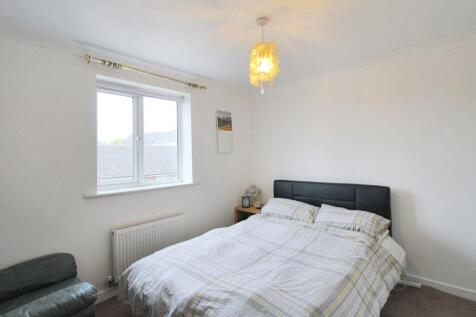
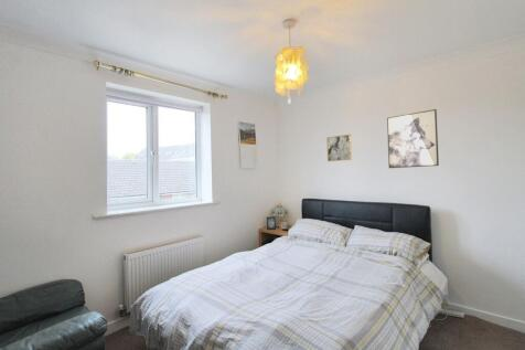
+ wall art (339, 148)
+ wall art (411, 140)
